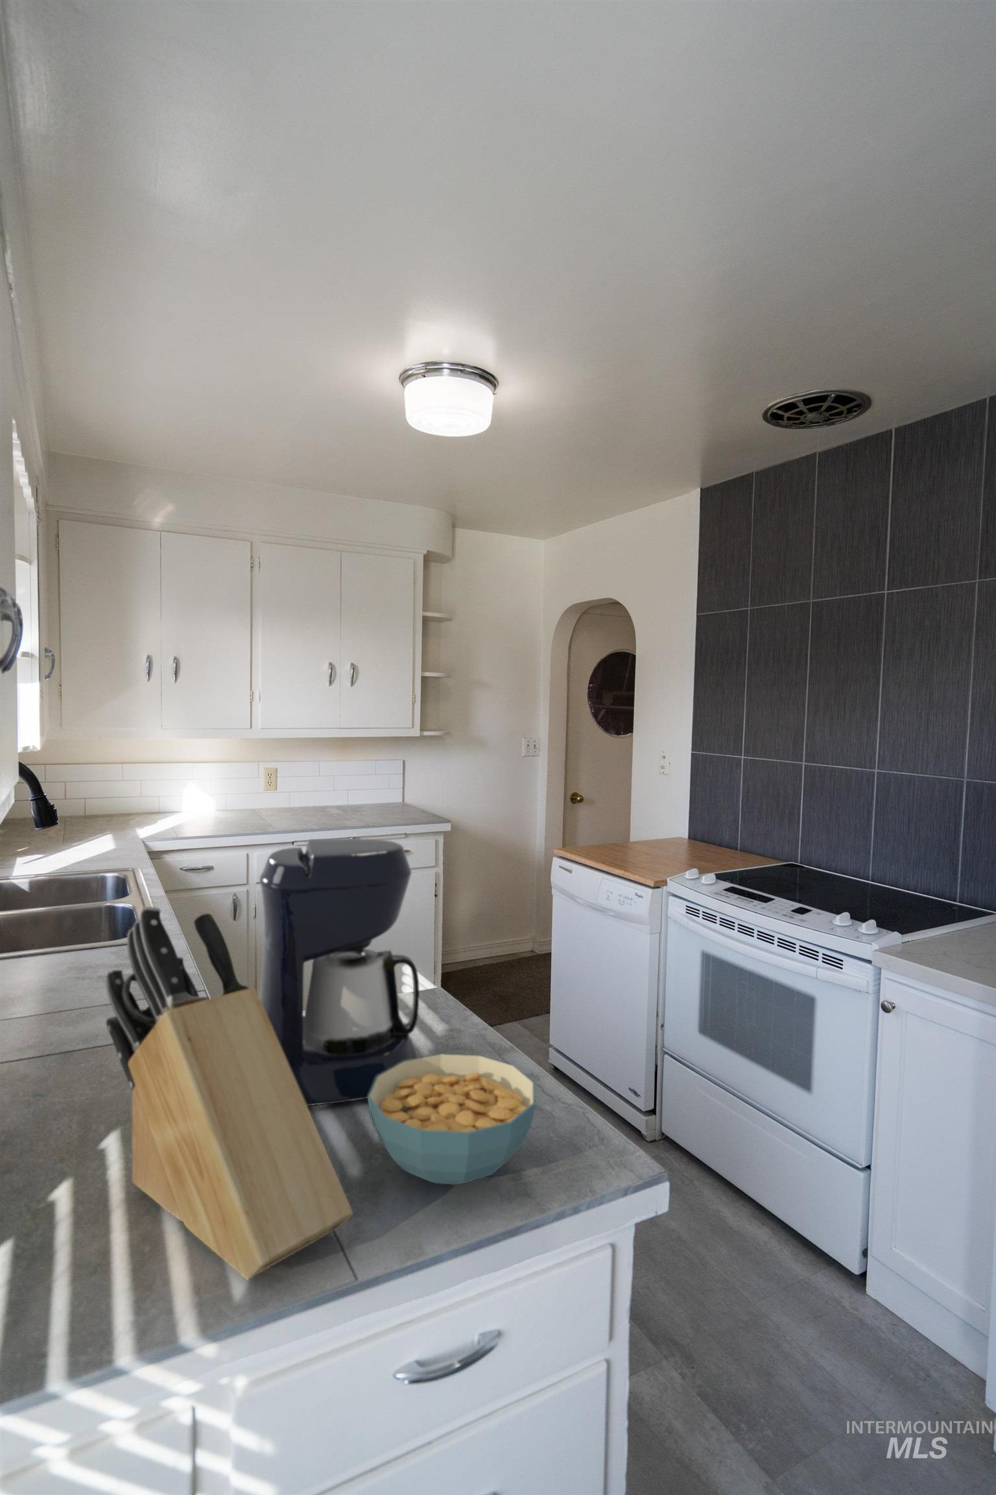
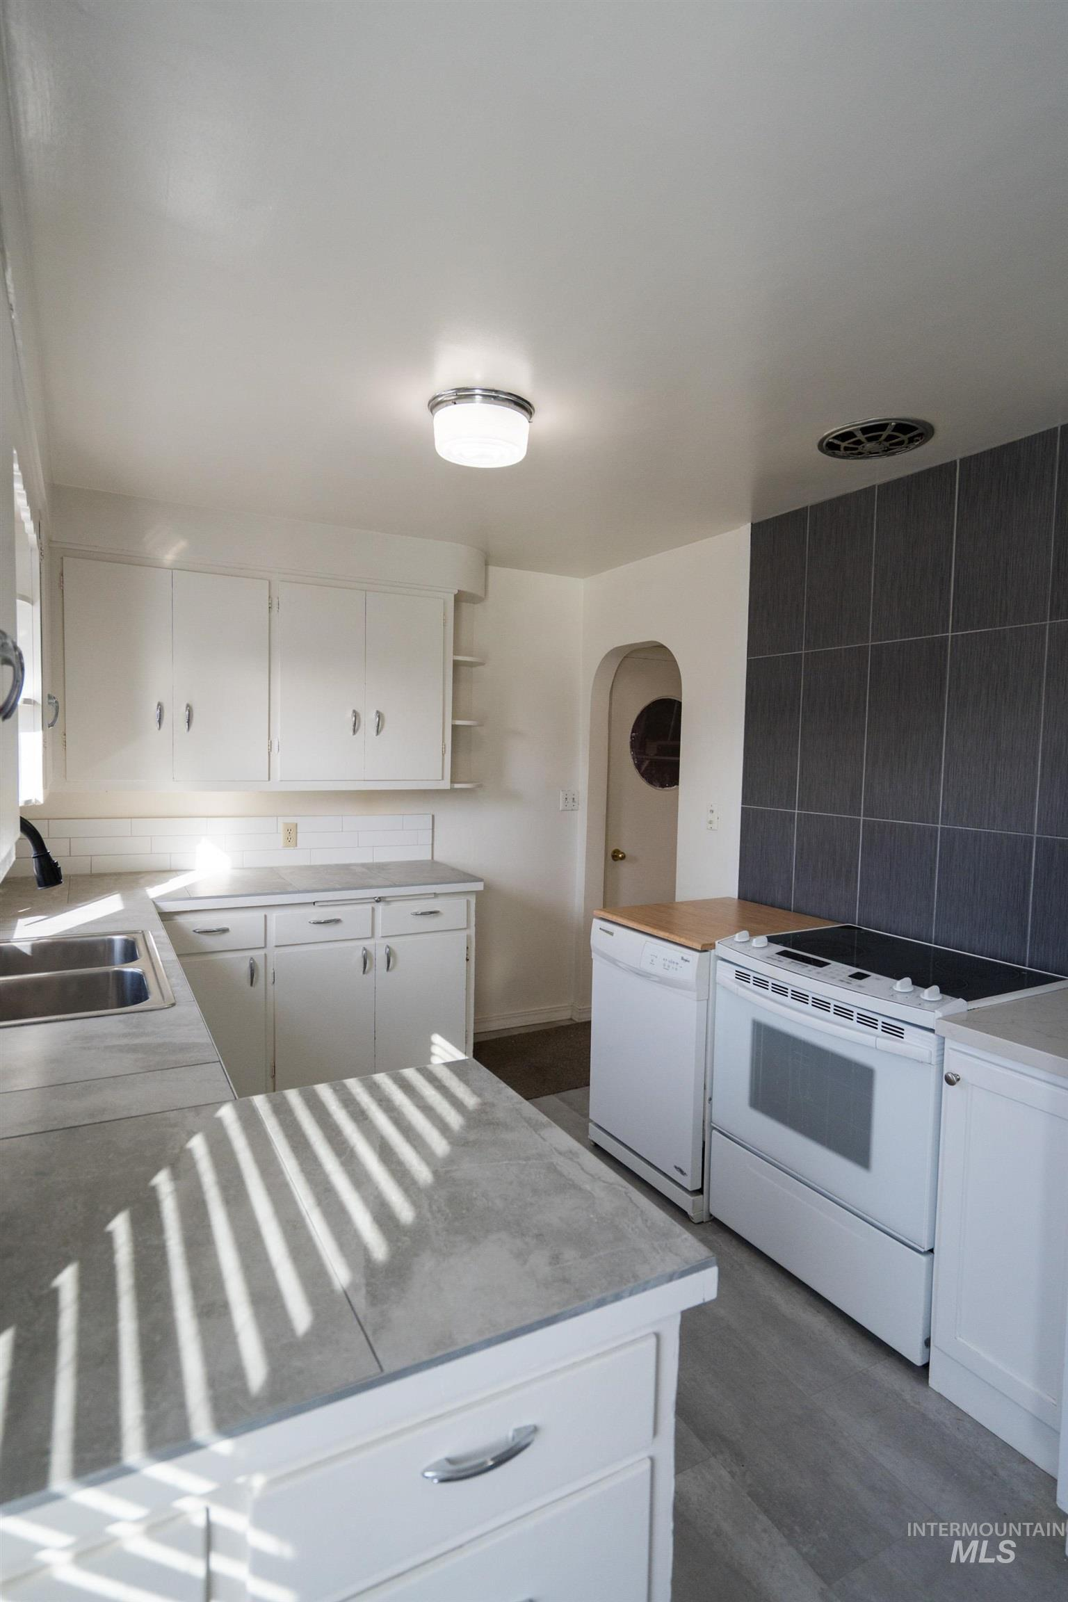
- cereal bowl (452, 1130)
- knife block (216, 1057)
- coffee maker (332, 959)
